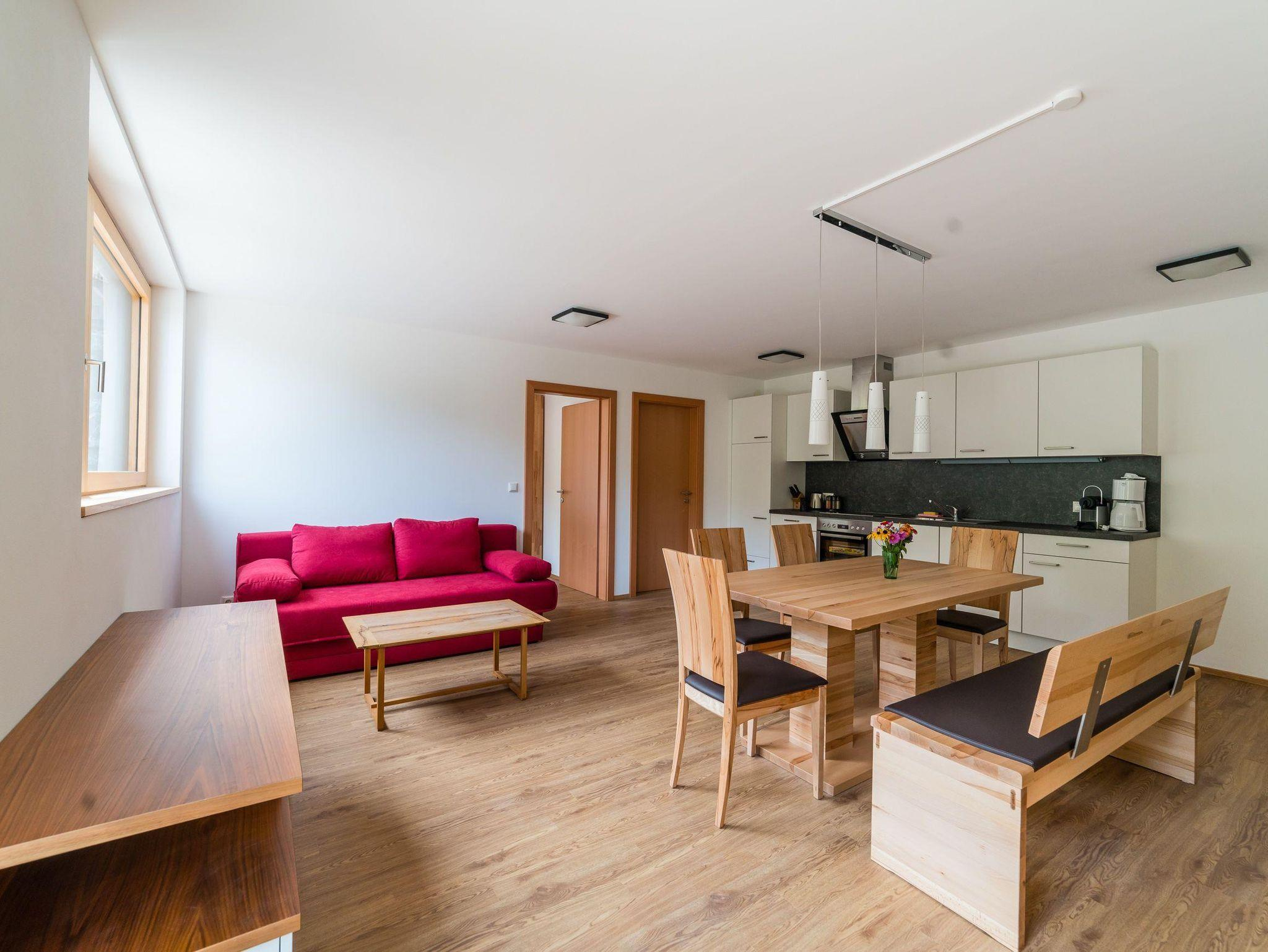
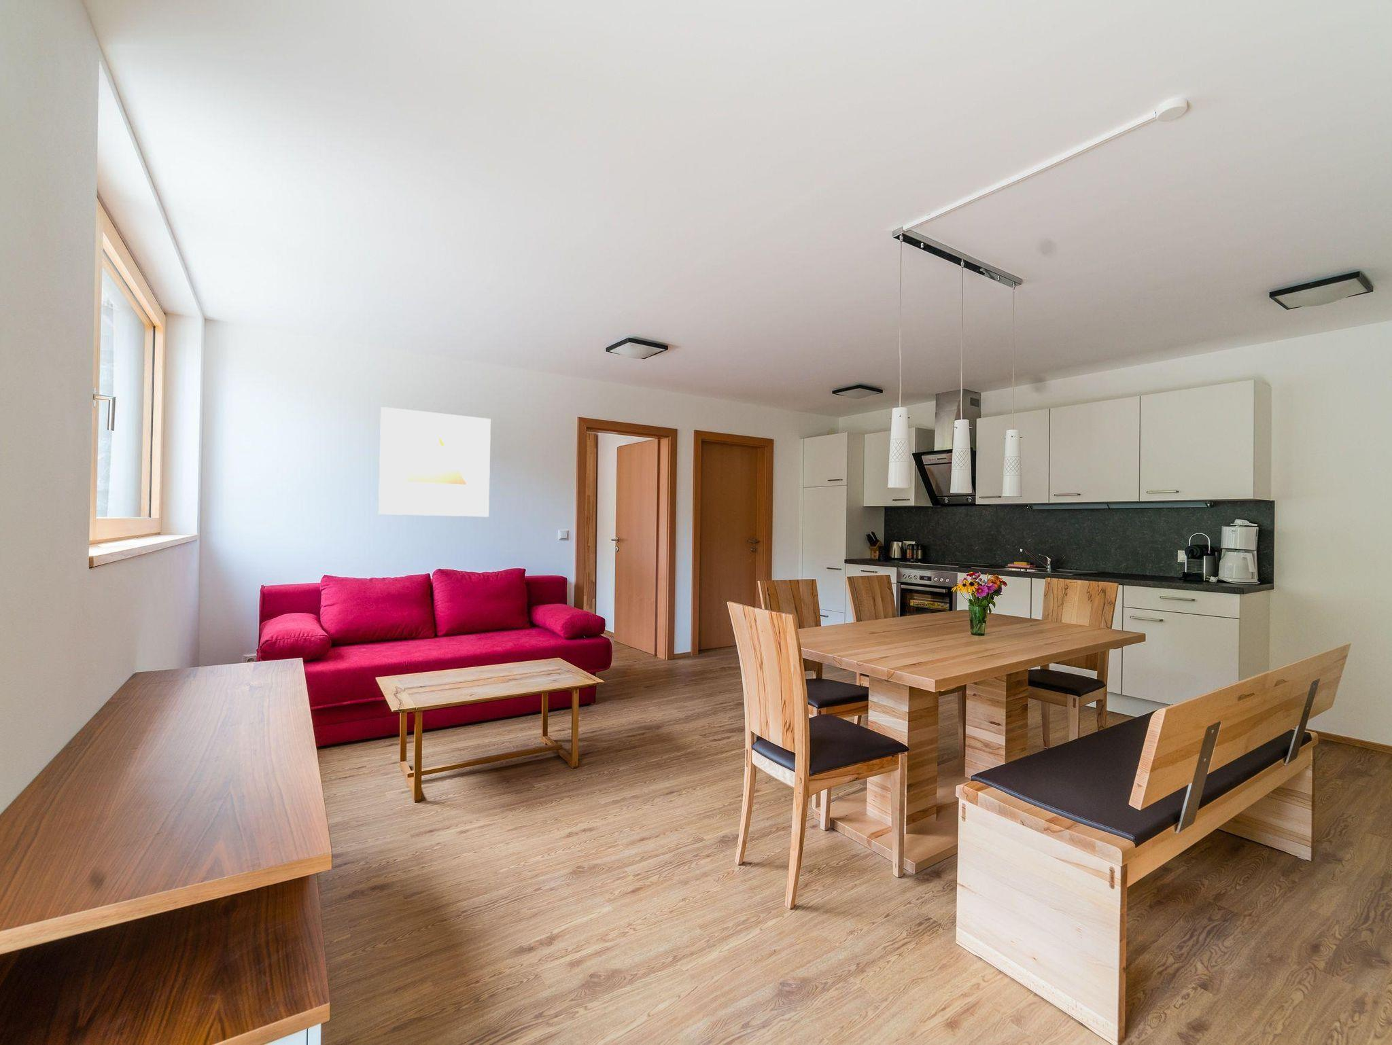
+ wall art (436, 464)
